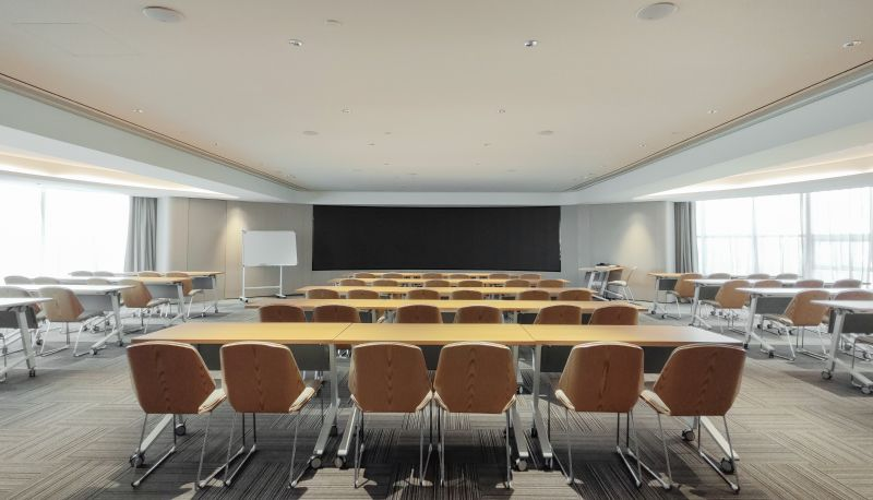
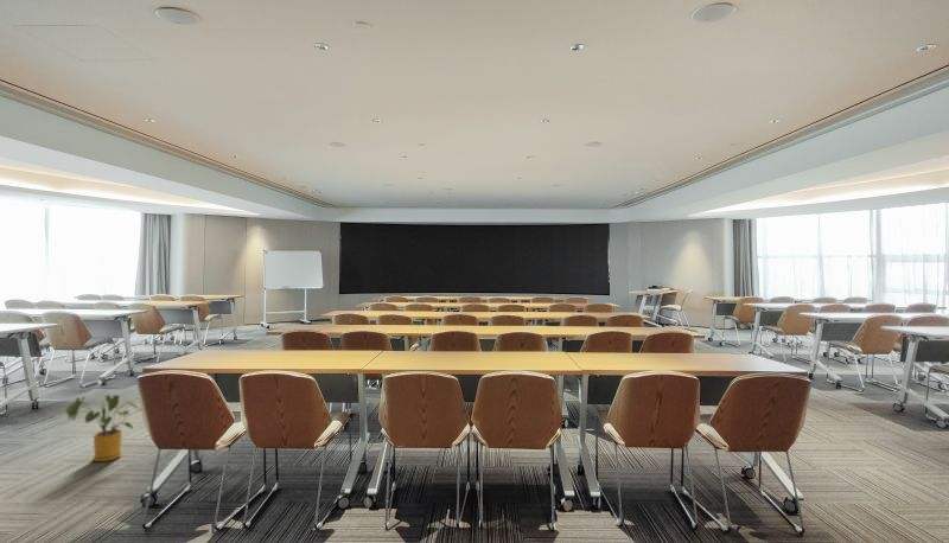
+ house plant (104, 427)
